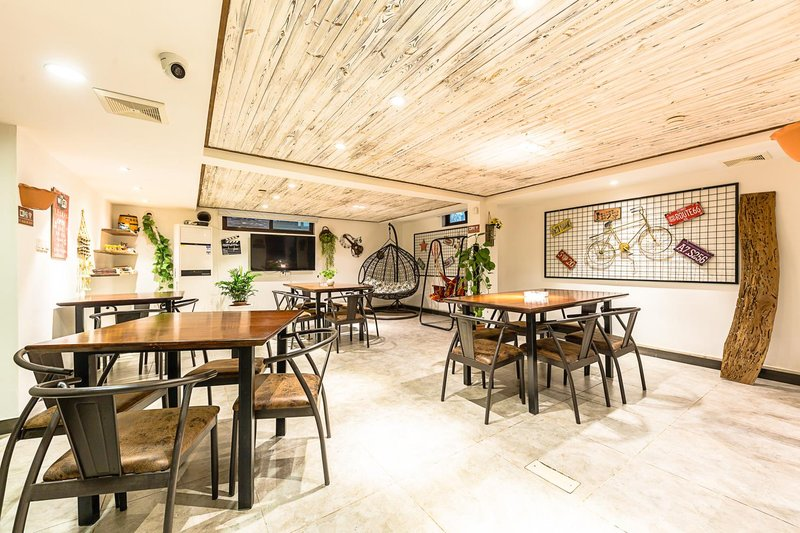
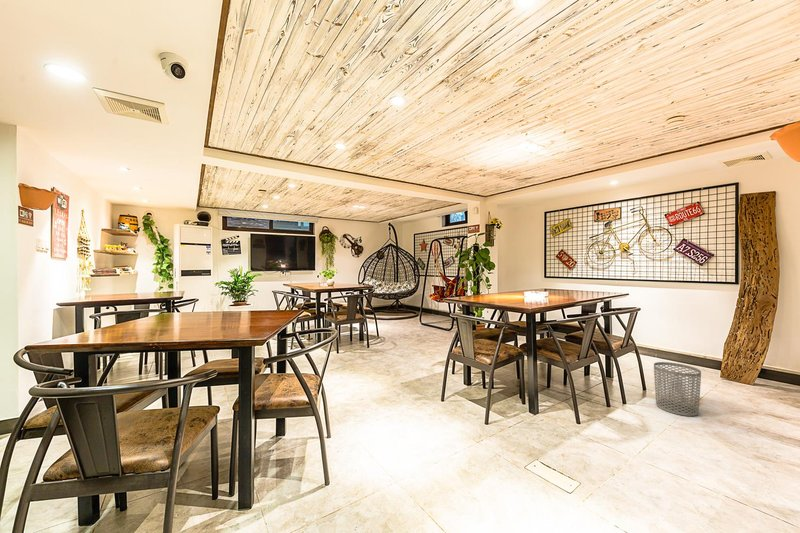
+ waste bin (676, 388)
